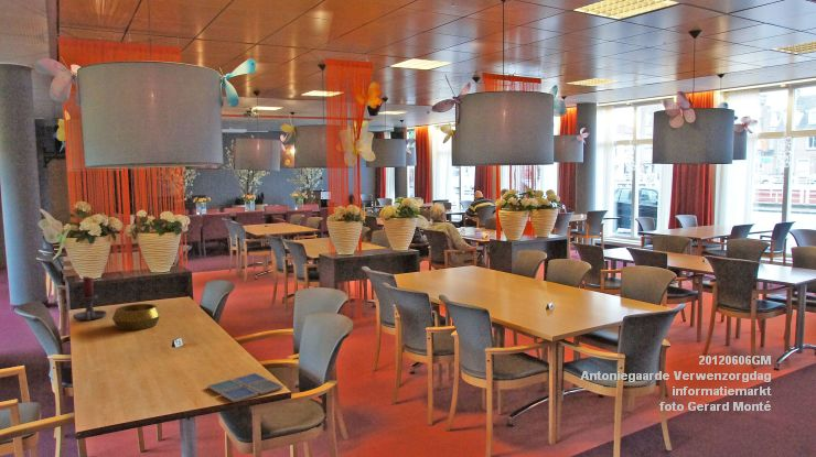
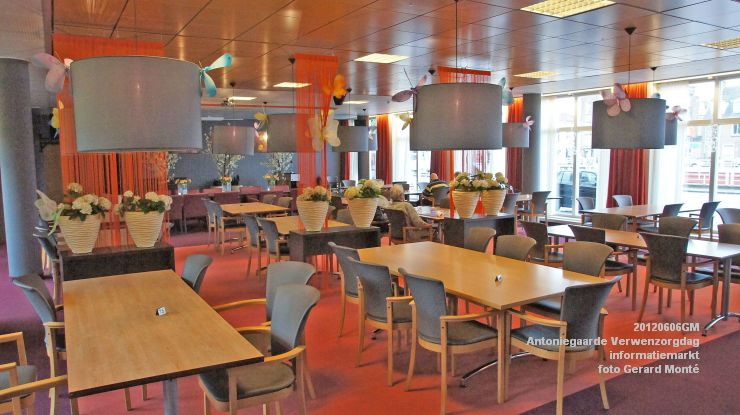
- decorative bowl (137, 316)
- candle holder (88, 297)
- drink coaster (245, 387)
